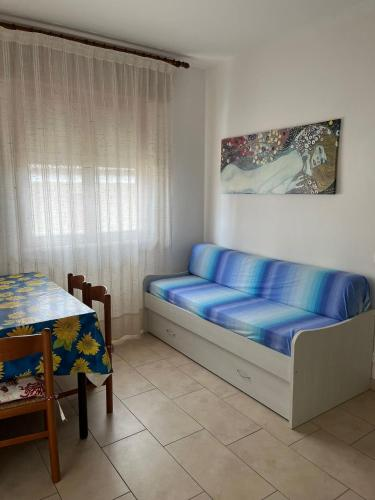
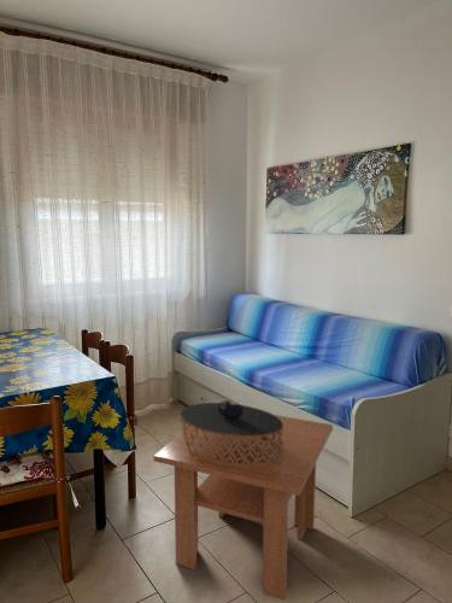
+ coffee table (248, 492)
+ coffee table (230, 423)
